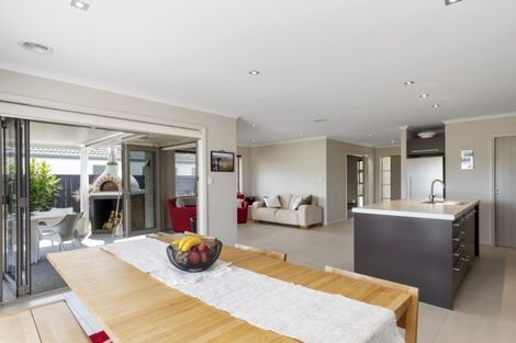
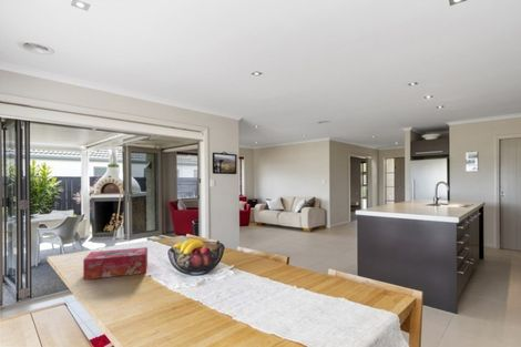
+ tissue box (118, 262)
